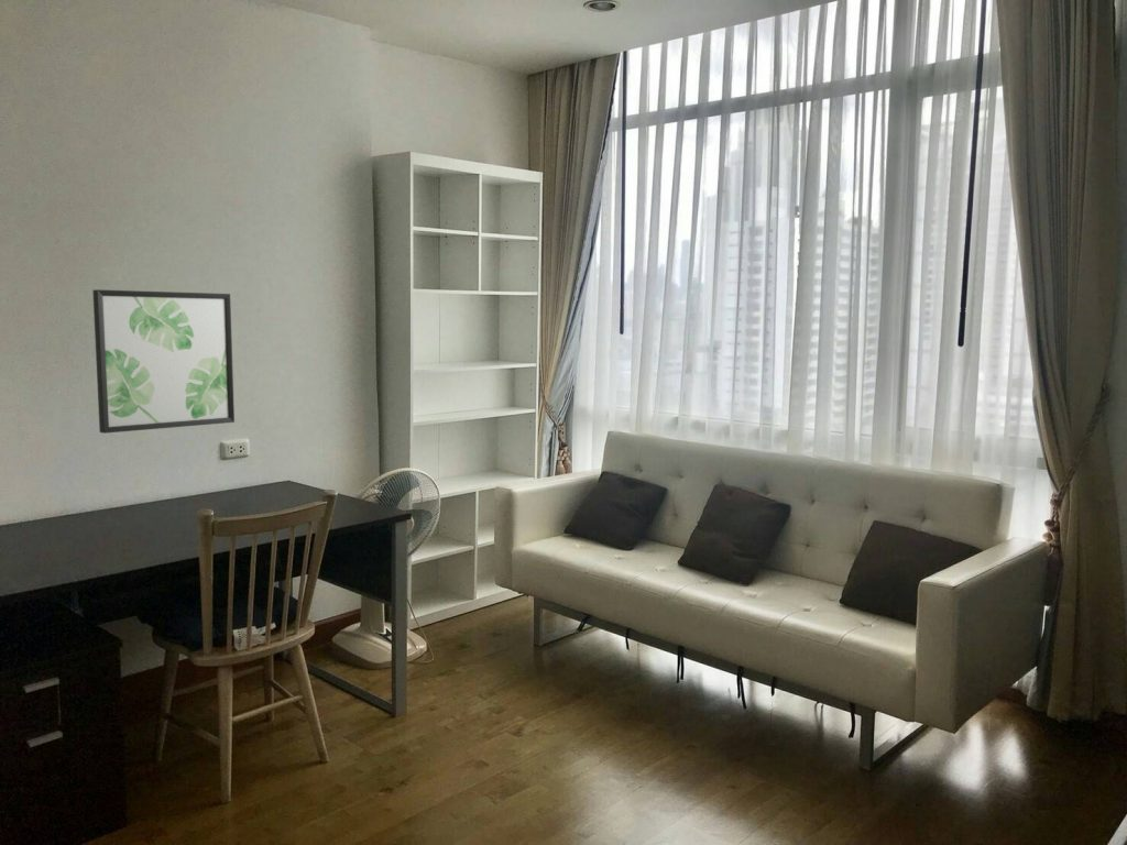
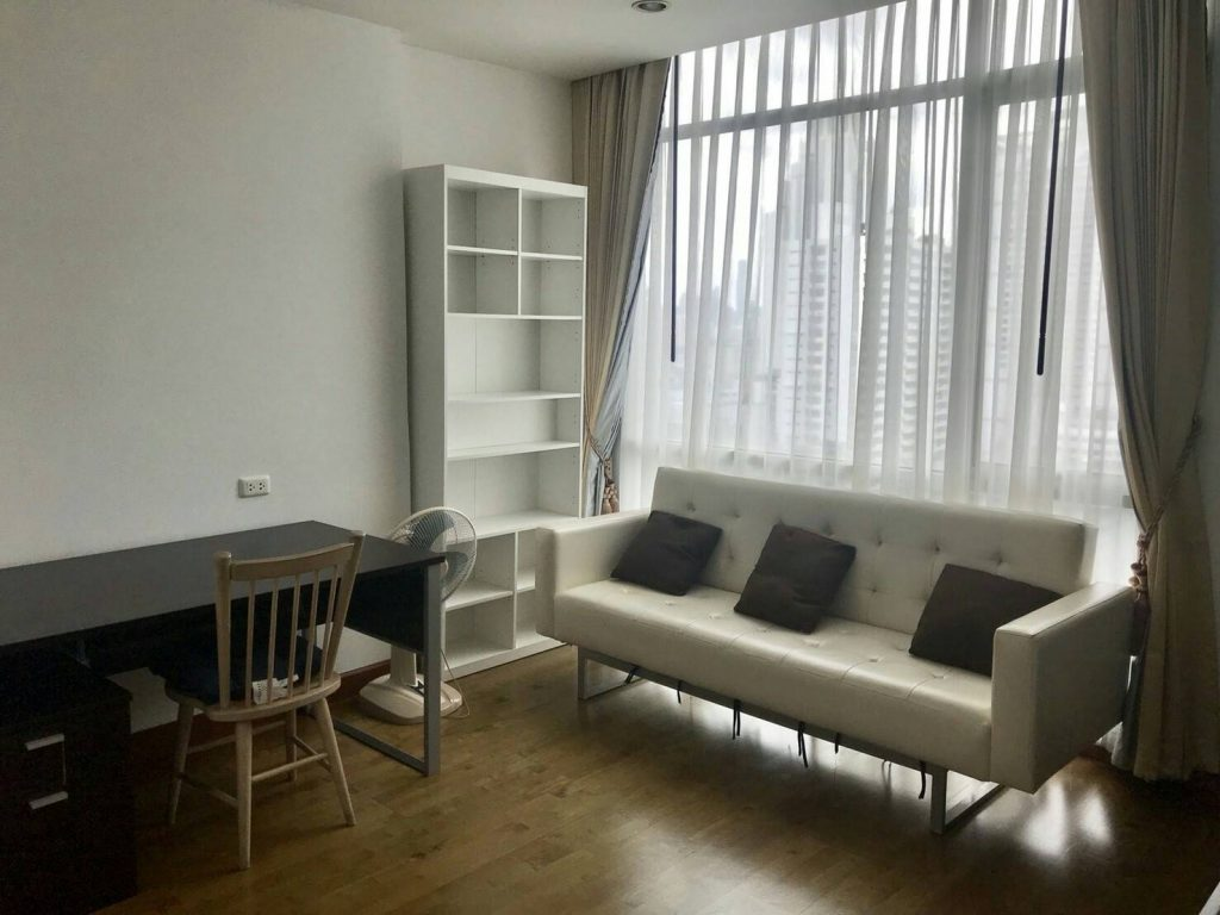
- wall art (167, 360)
